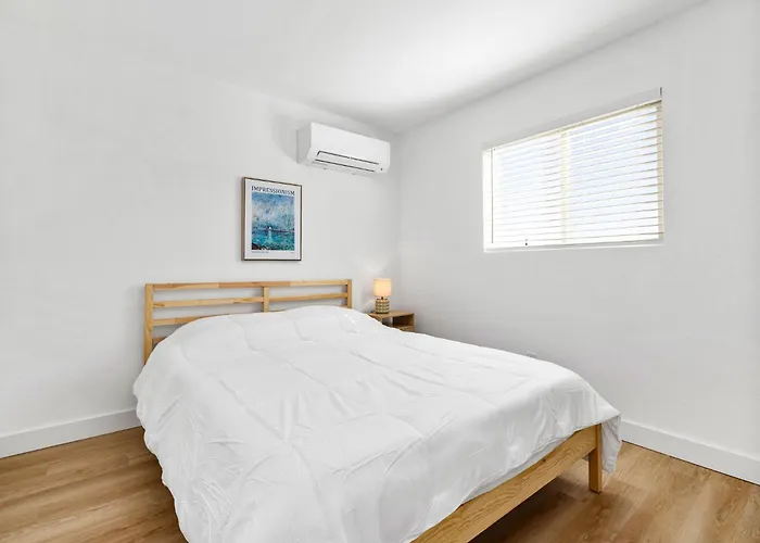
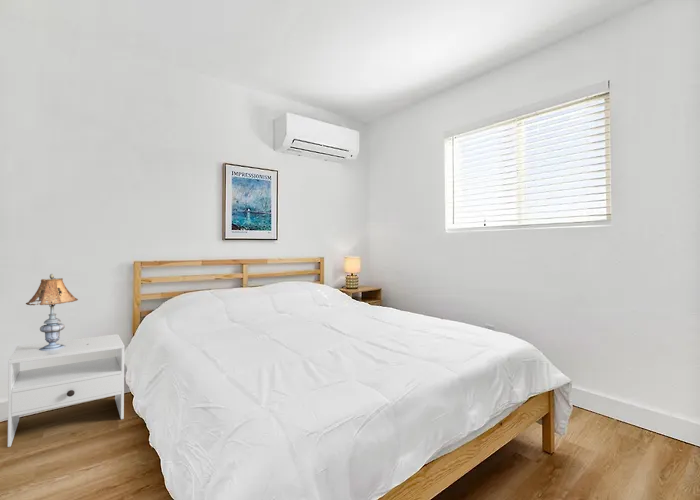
+ table lamp (52, 309)
+ nightstand (70, 383)
